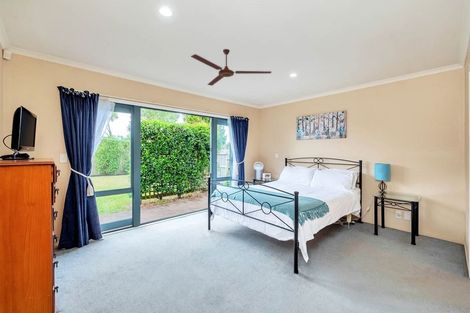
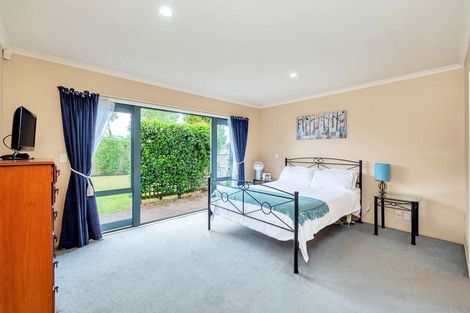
- ceiling fan (231, 70)
